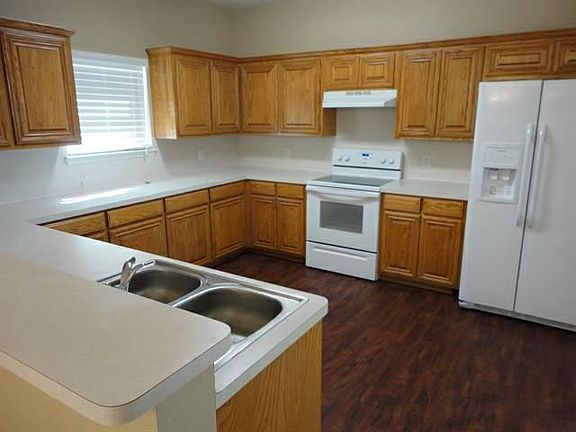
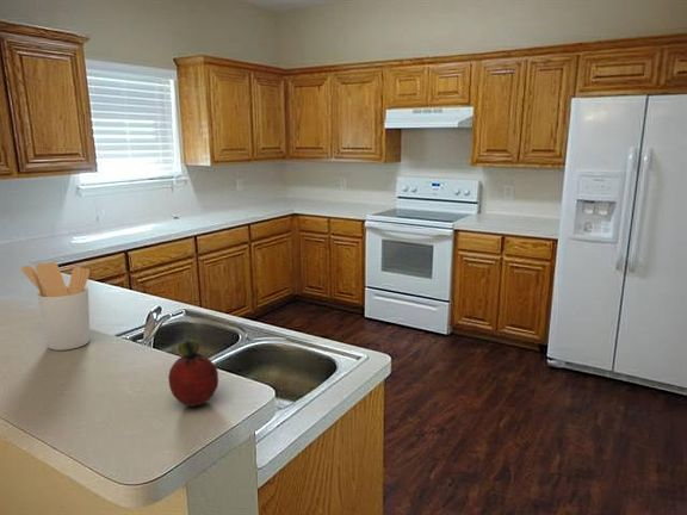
+ utensil holder (57, 303)
+ fruit (192, 373)
